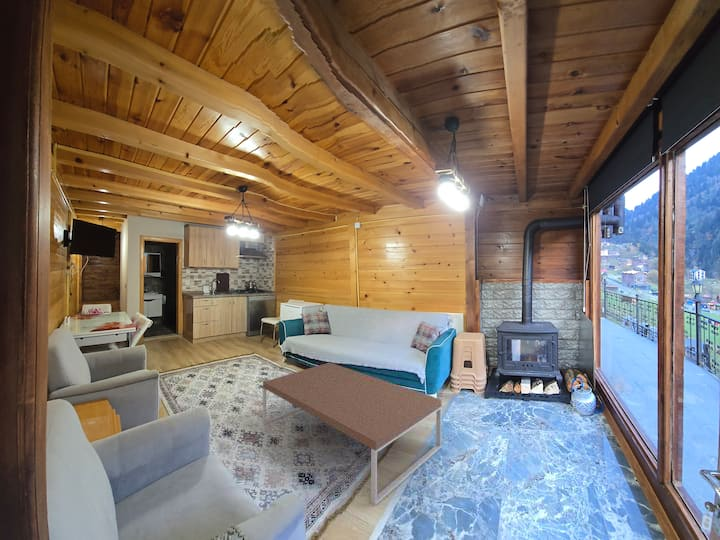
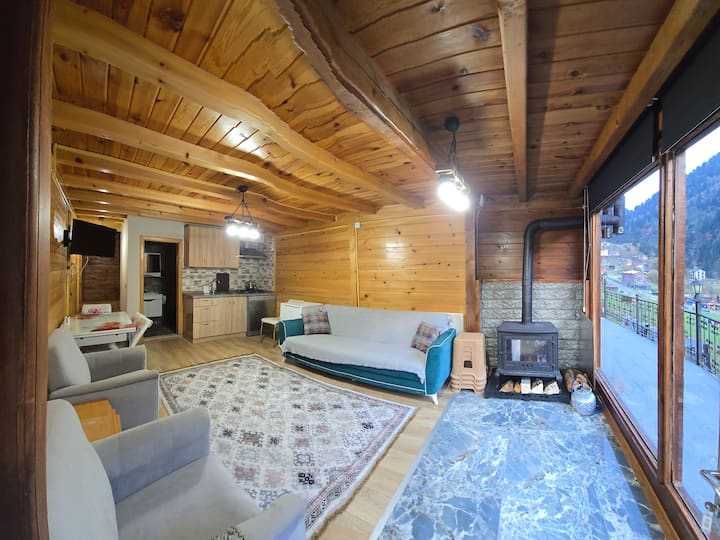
- coffee table (345, 412)
